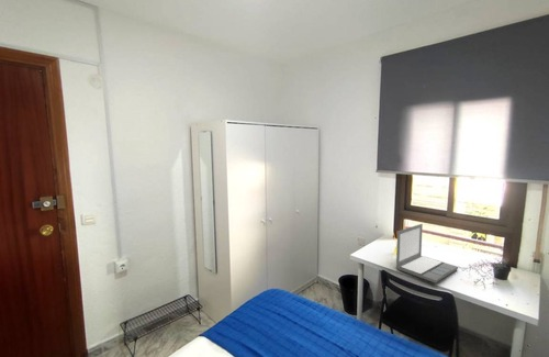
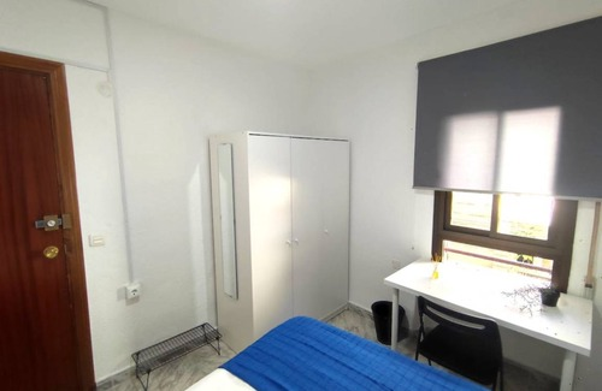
- laptop (421, 250)
